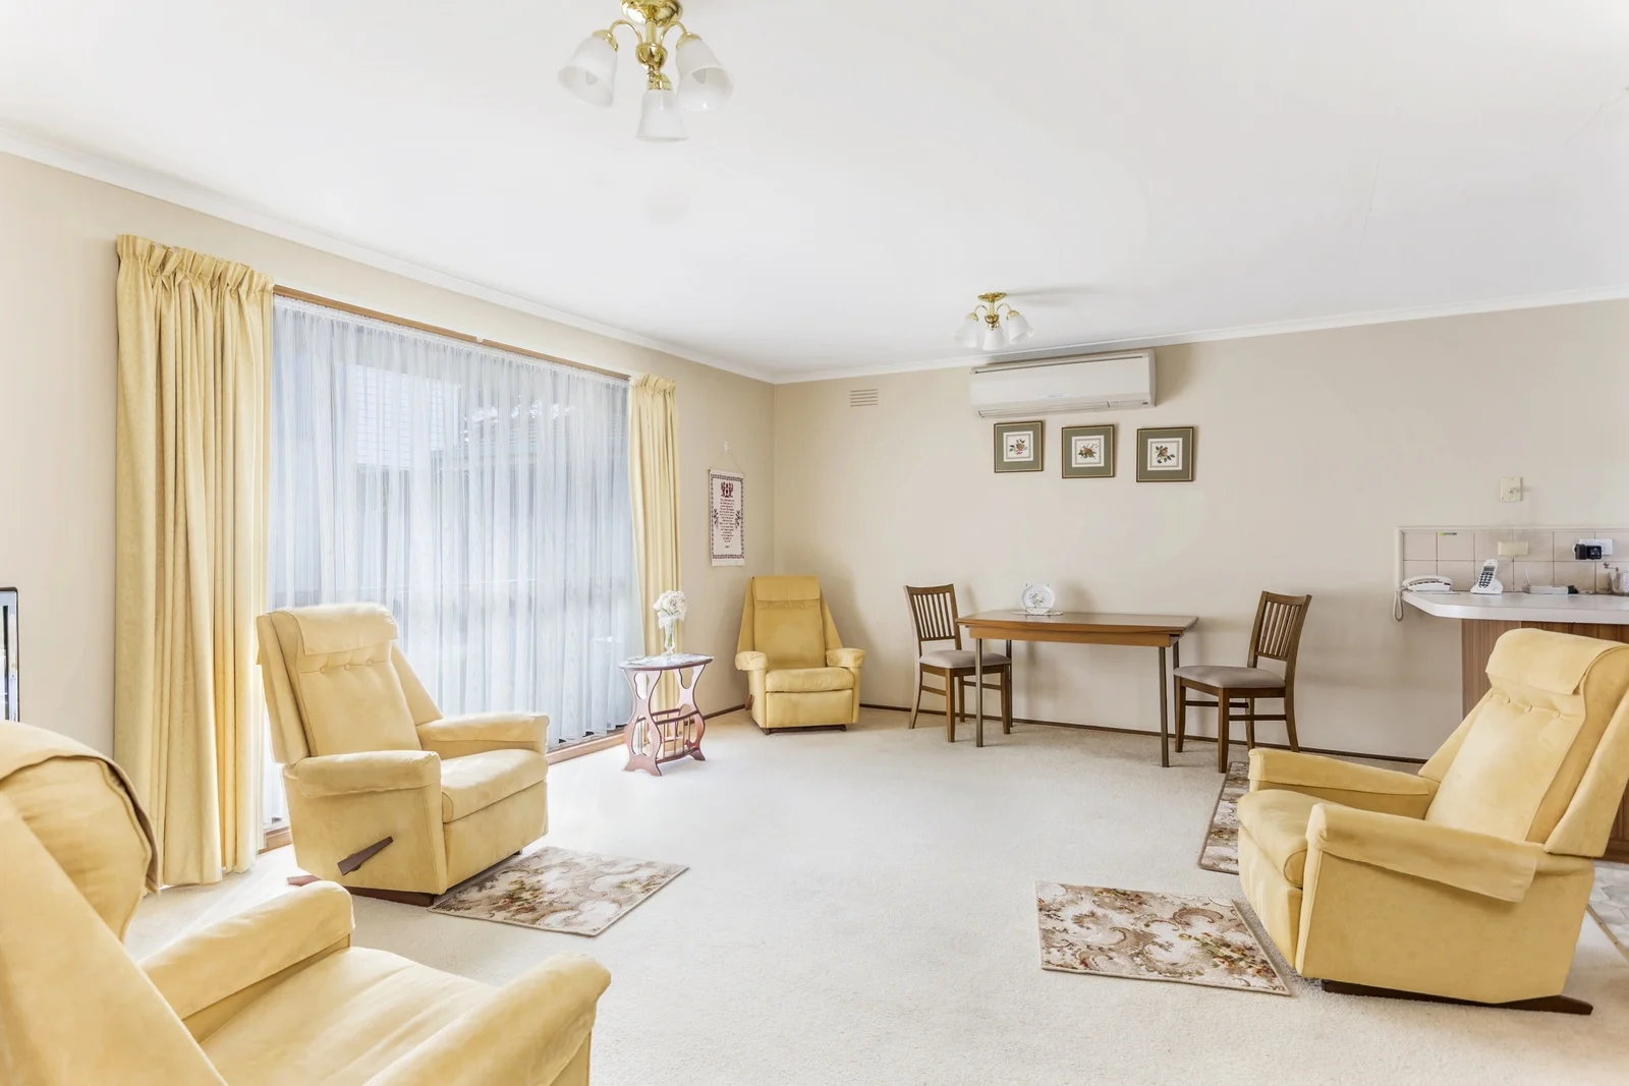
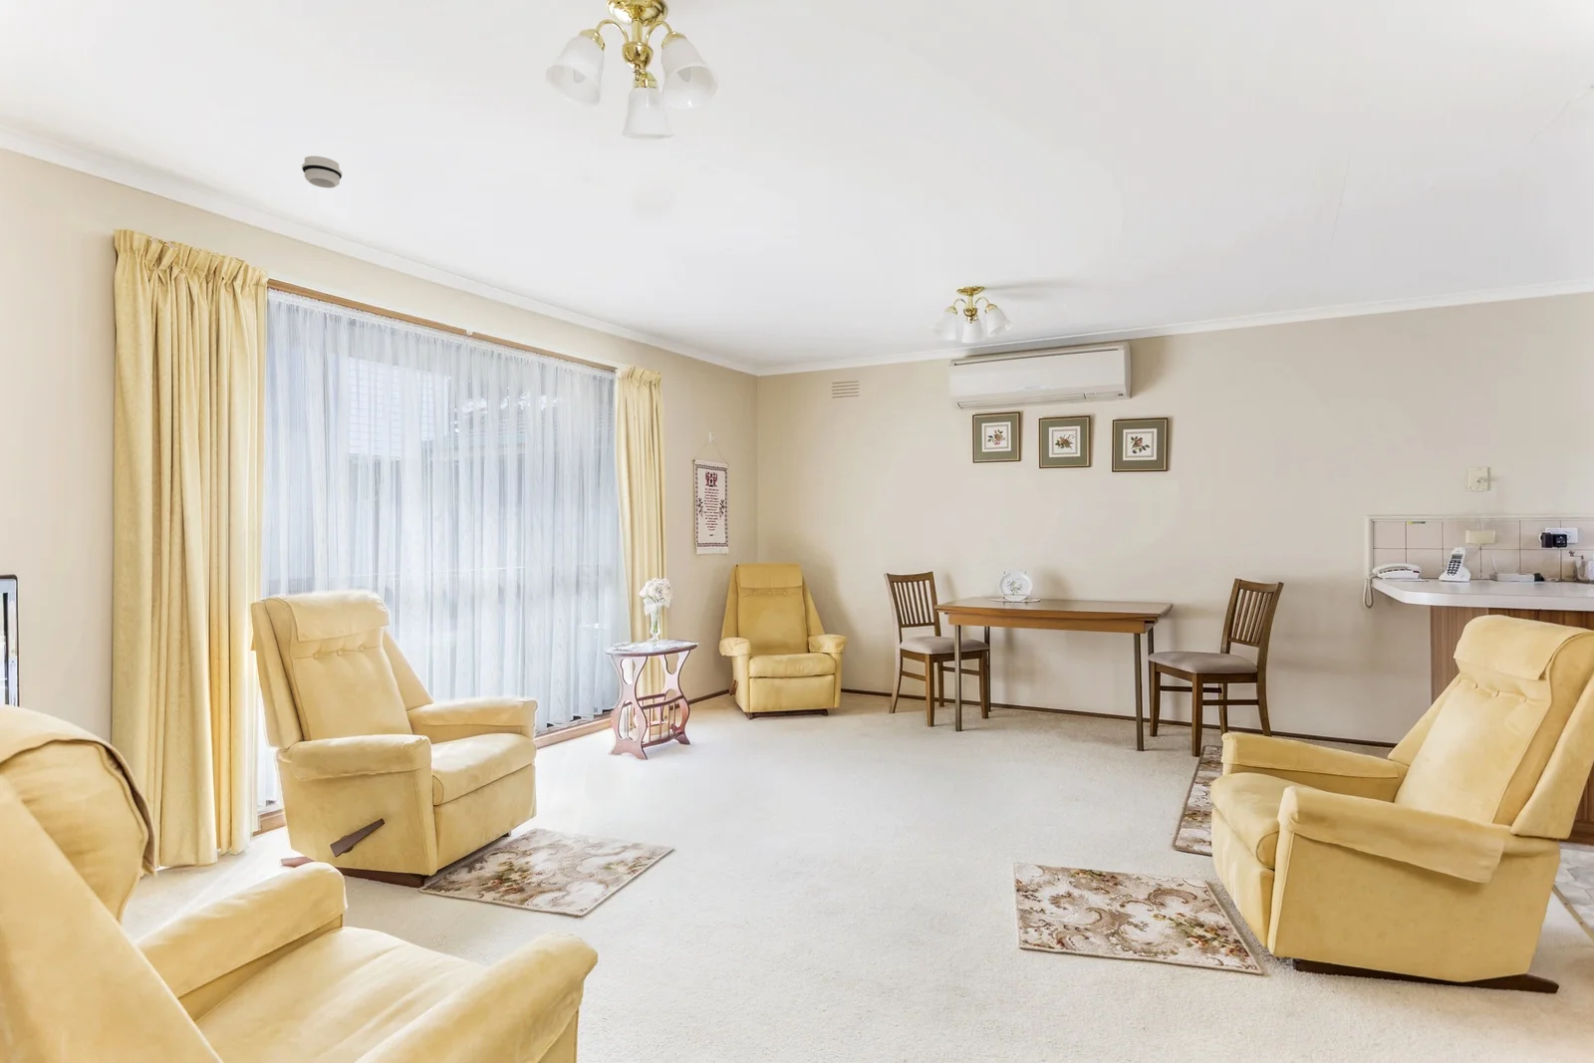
+ smoke detector (321, 172)
